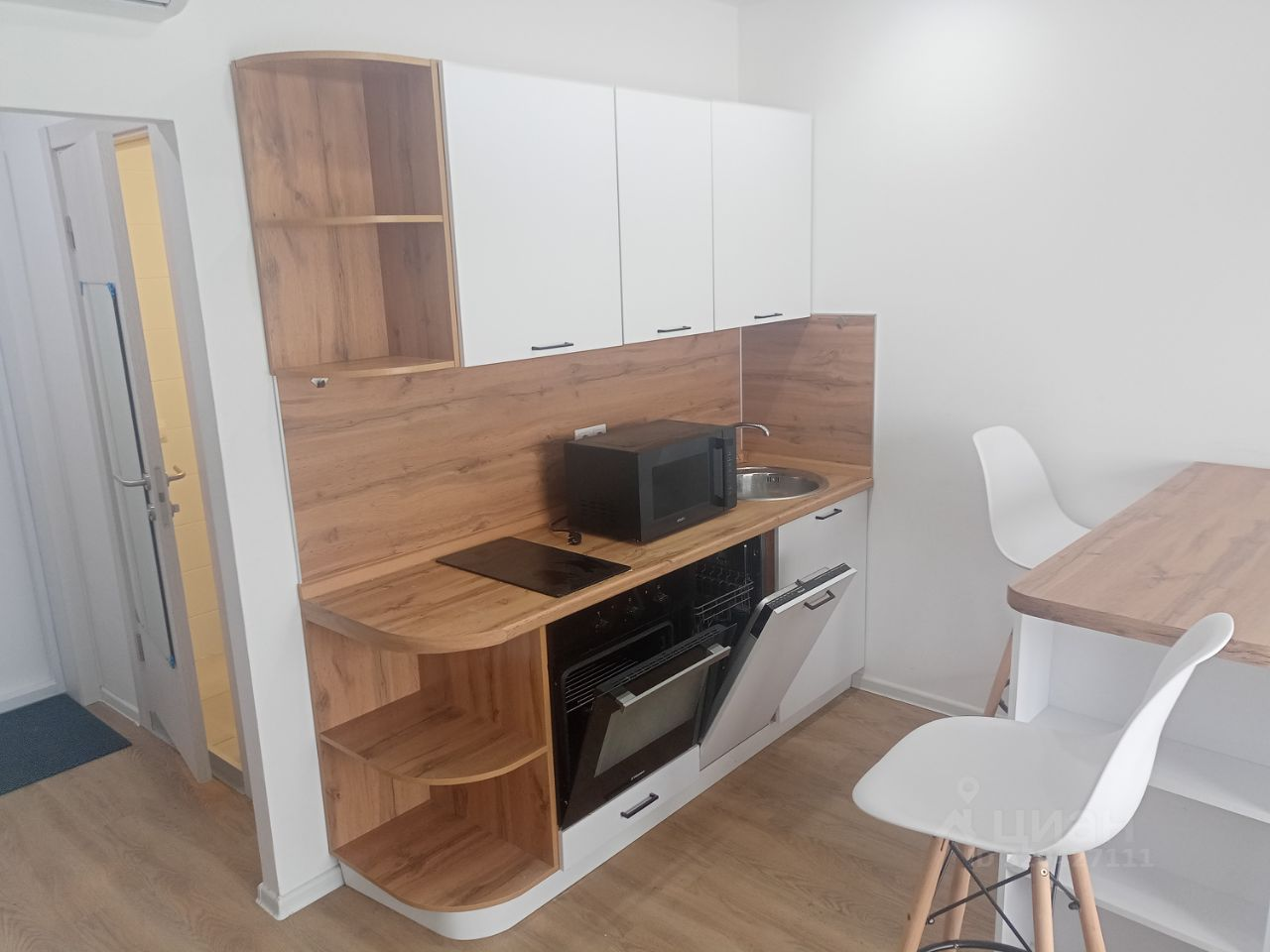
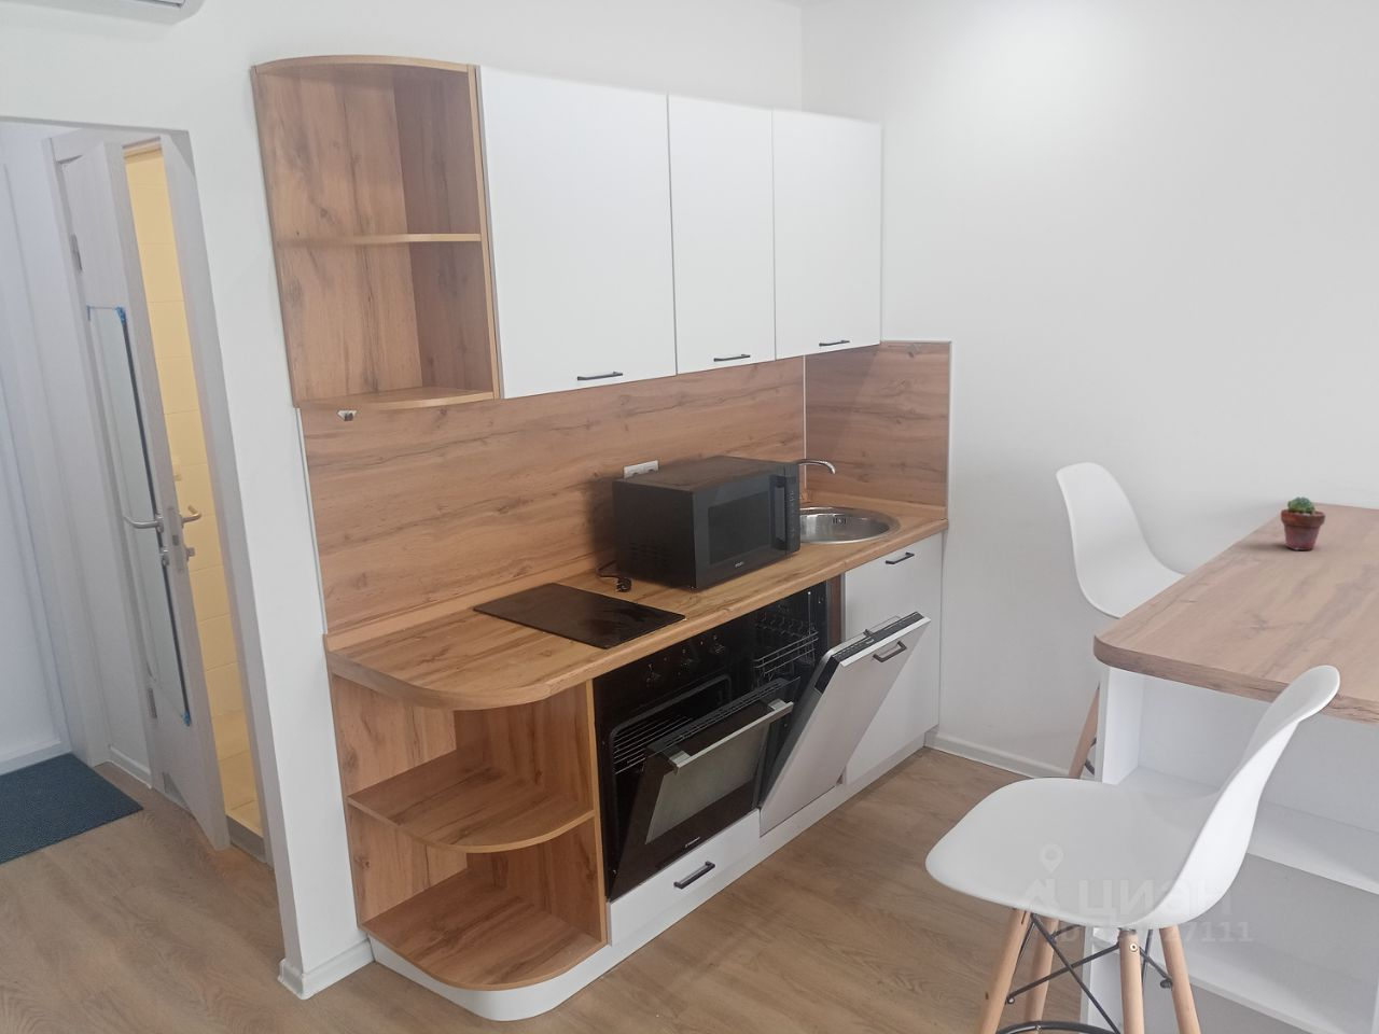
+ potted succulent (1302, 521)
